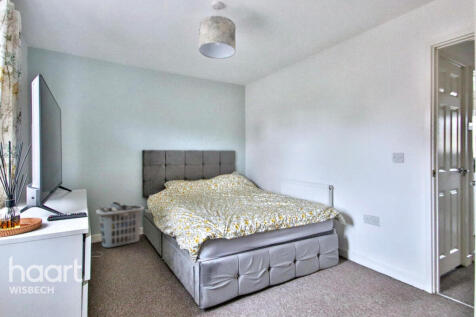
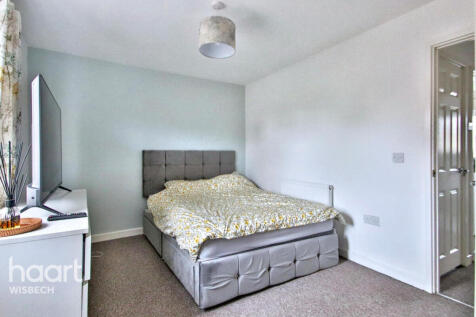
- clothes hamper (120, 222)
